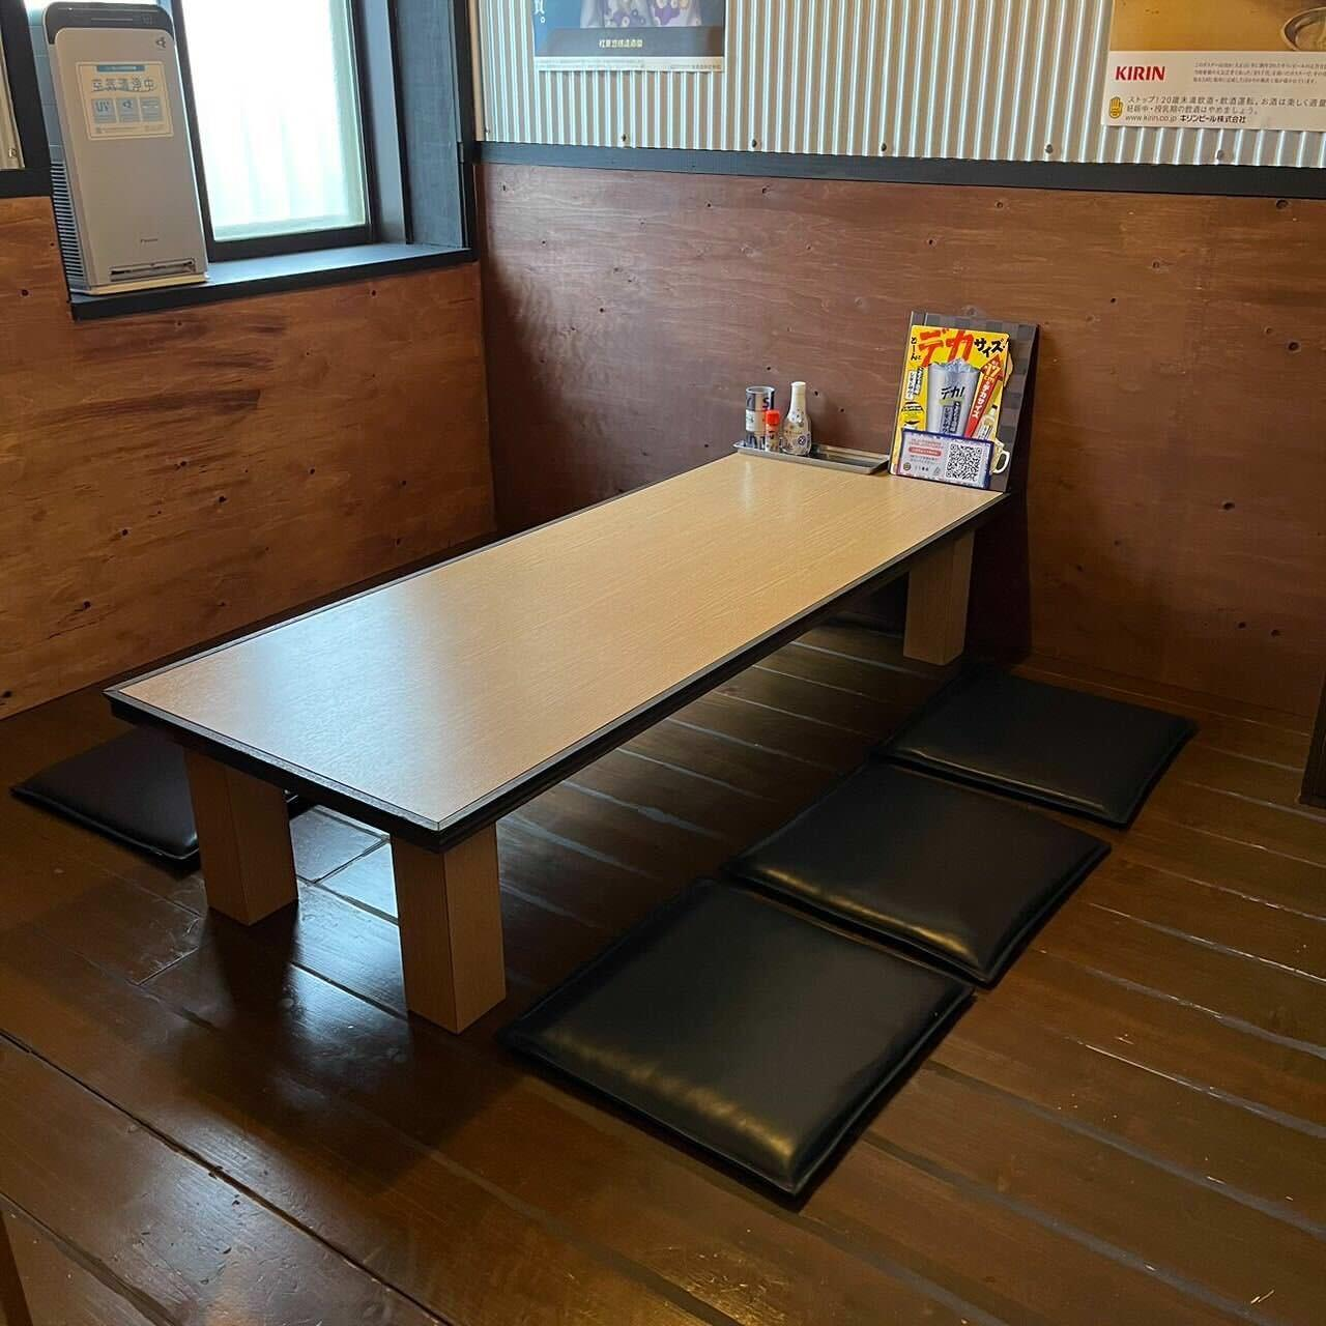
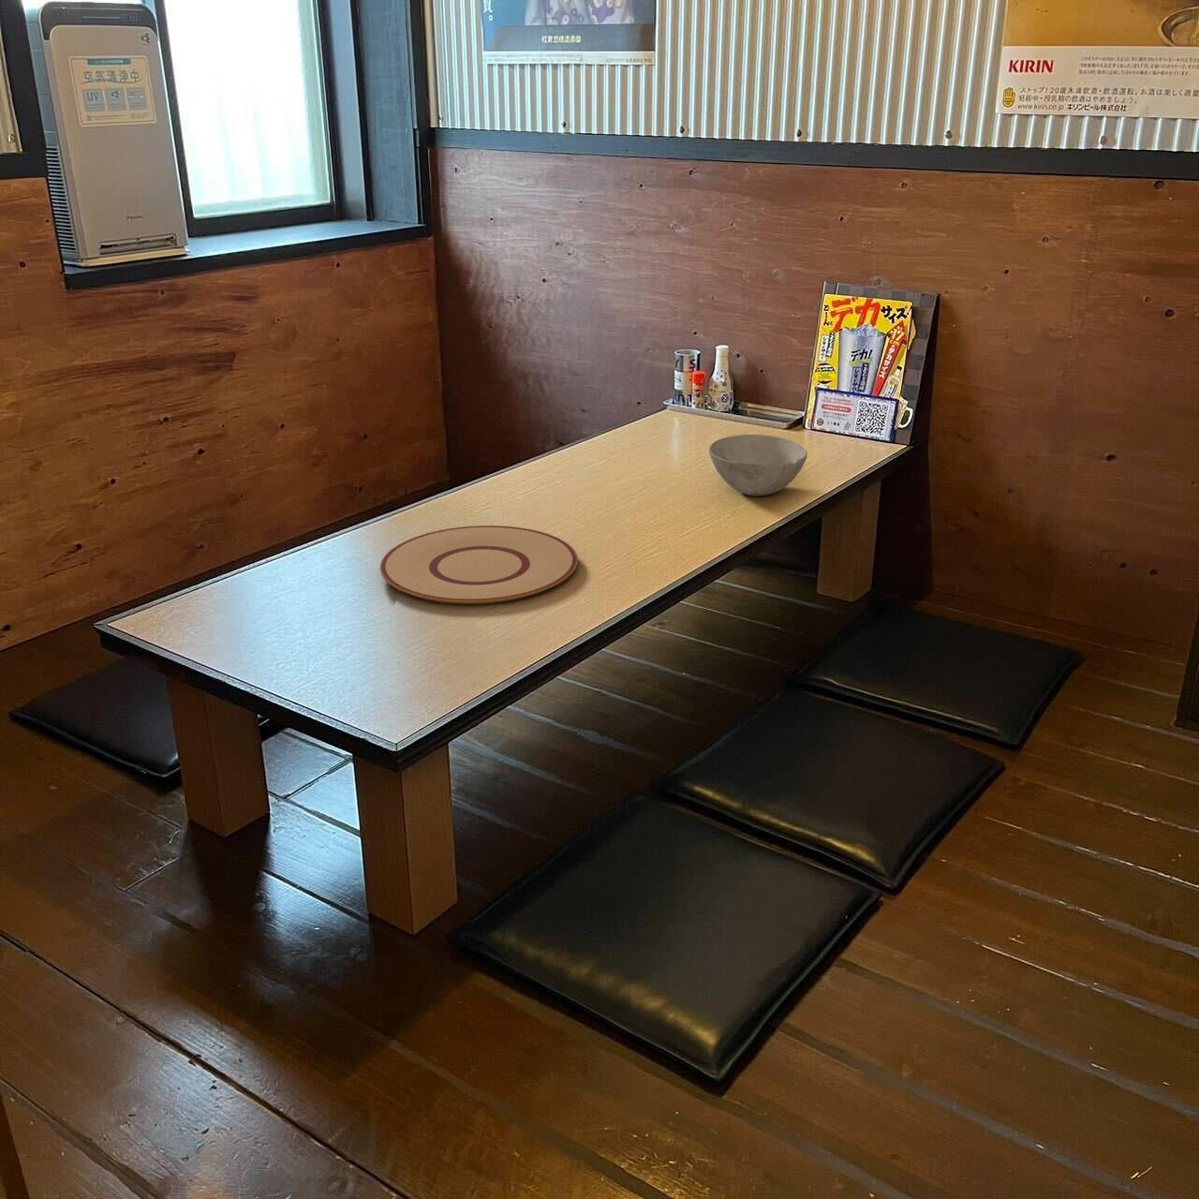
+ bowl (755, 470)
+ plate (480, 564)
